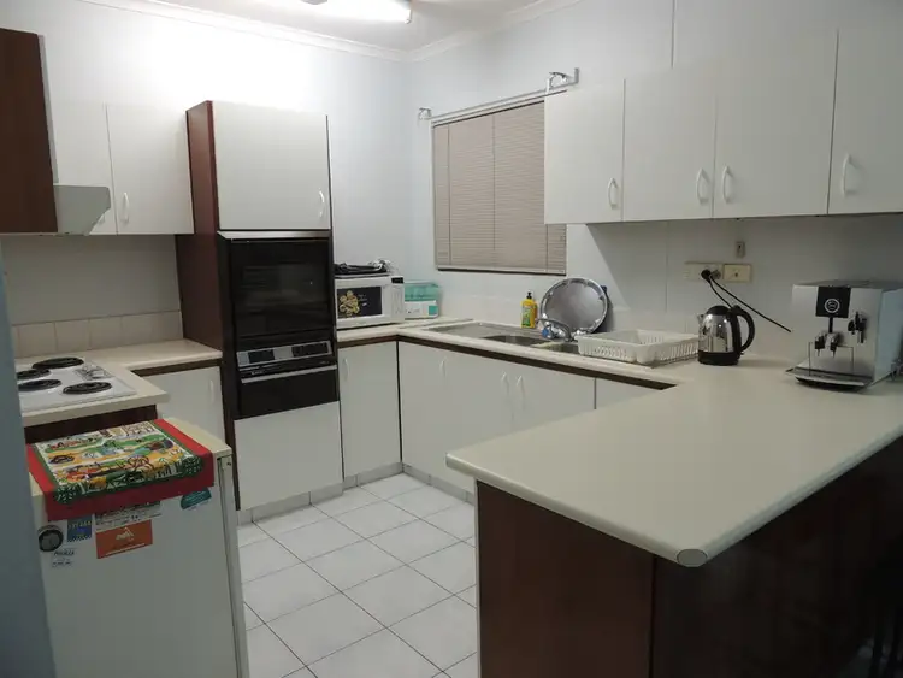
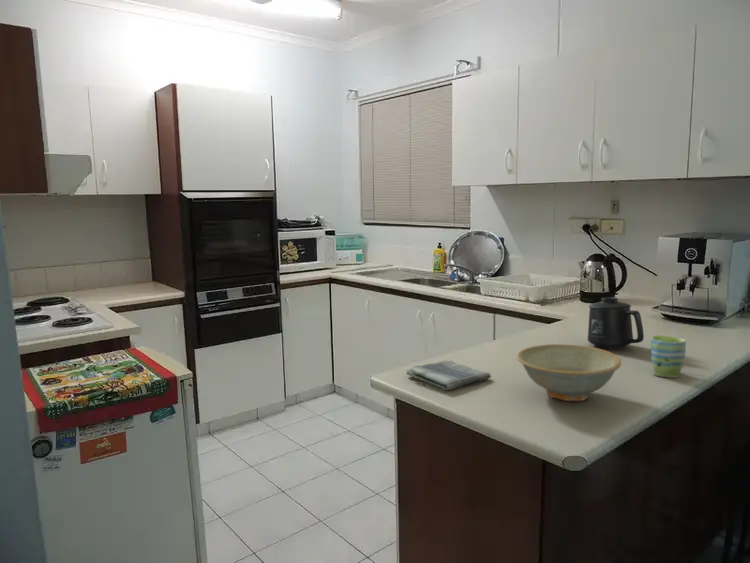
+ dish (567, 375)
+ mug (668, 355)
+ dish towel (447, 372)
+ mug (616, 322)
